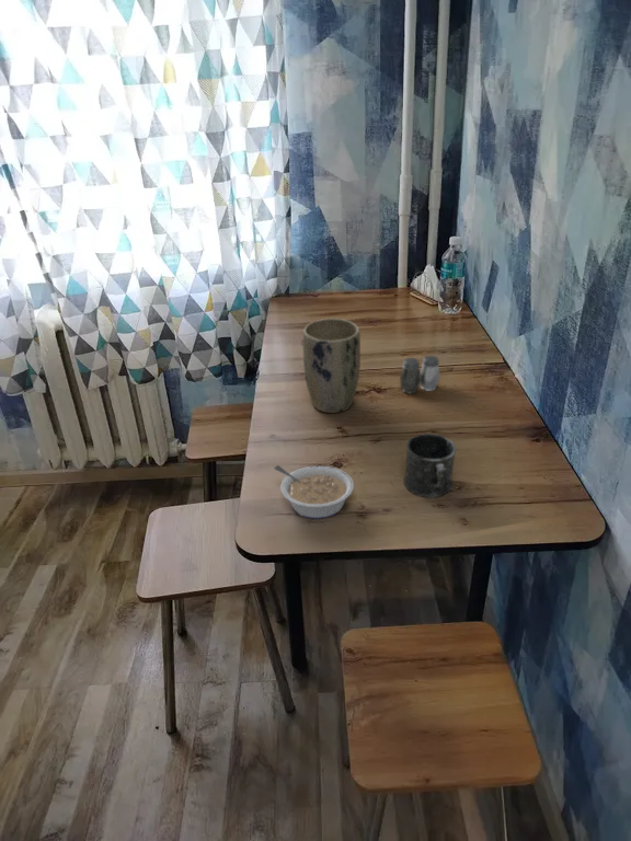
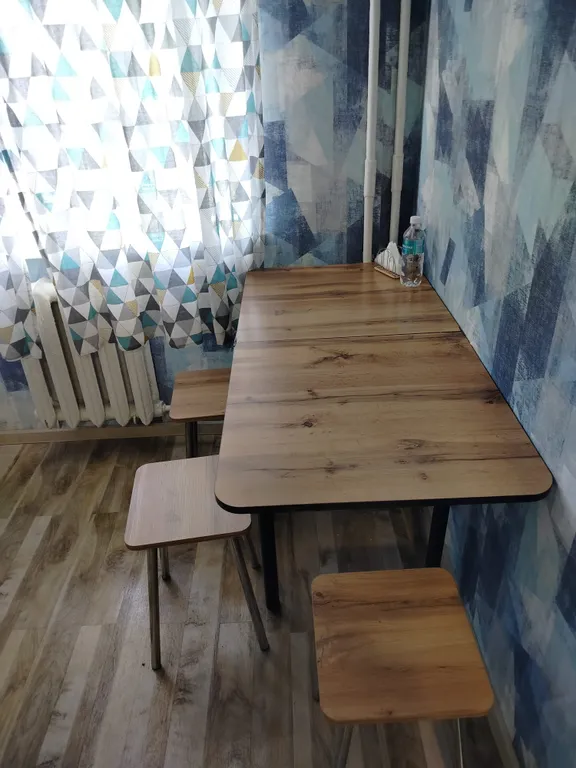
- mug (432, 469)
- legume (314, 493)
- plant pot (331, 367)
- salt and pepper shaker (420, 373)
